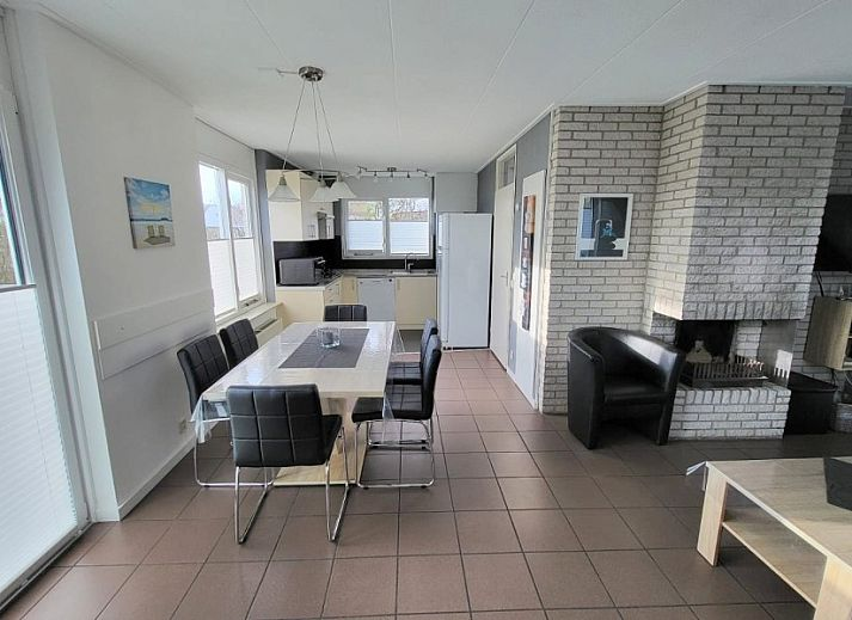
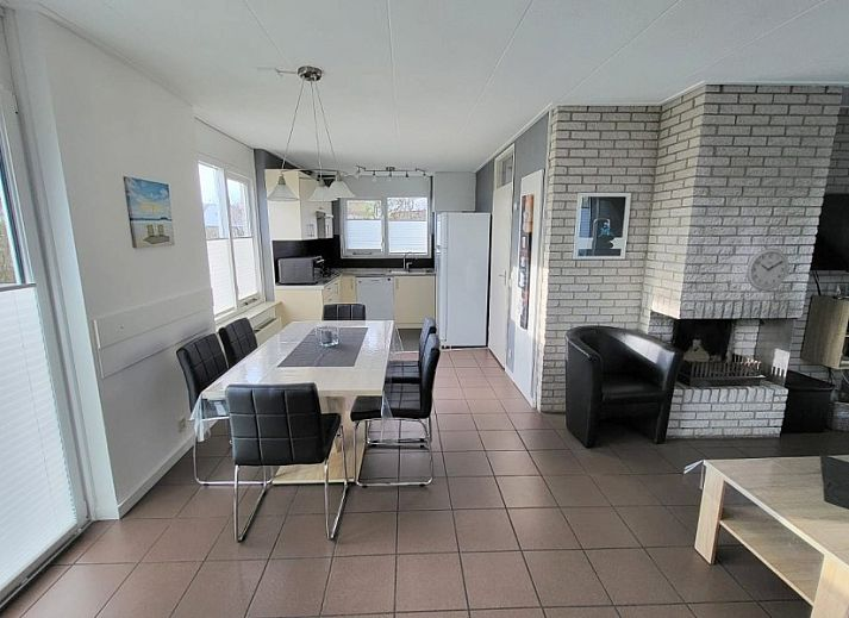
+ wall clock (768, 269)
